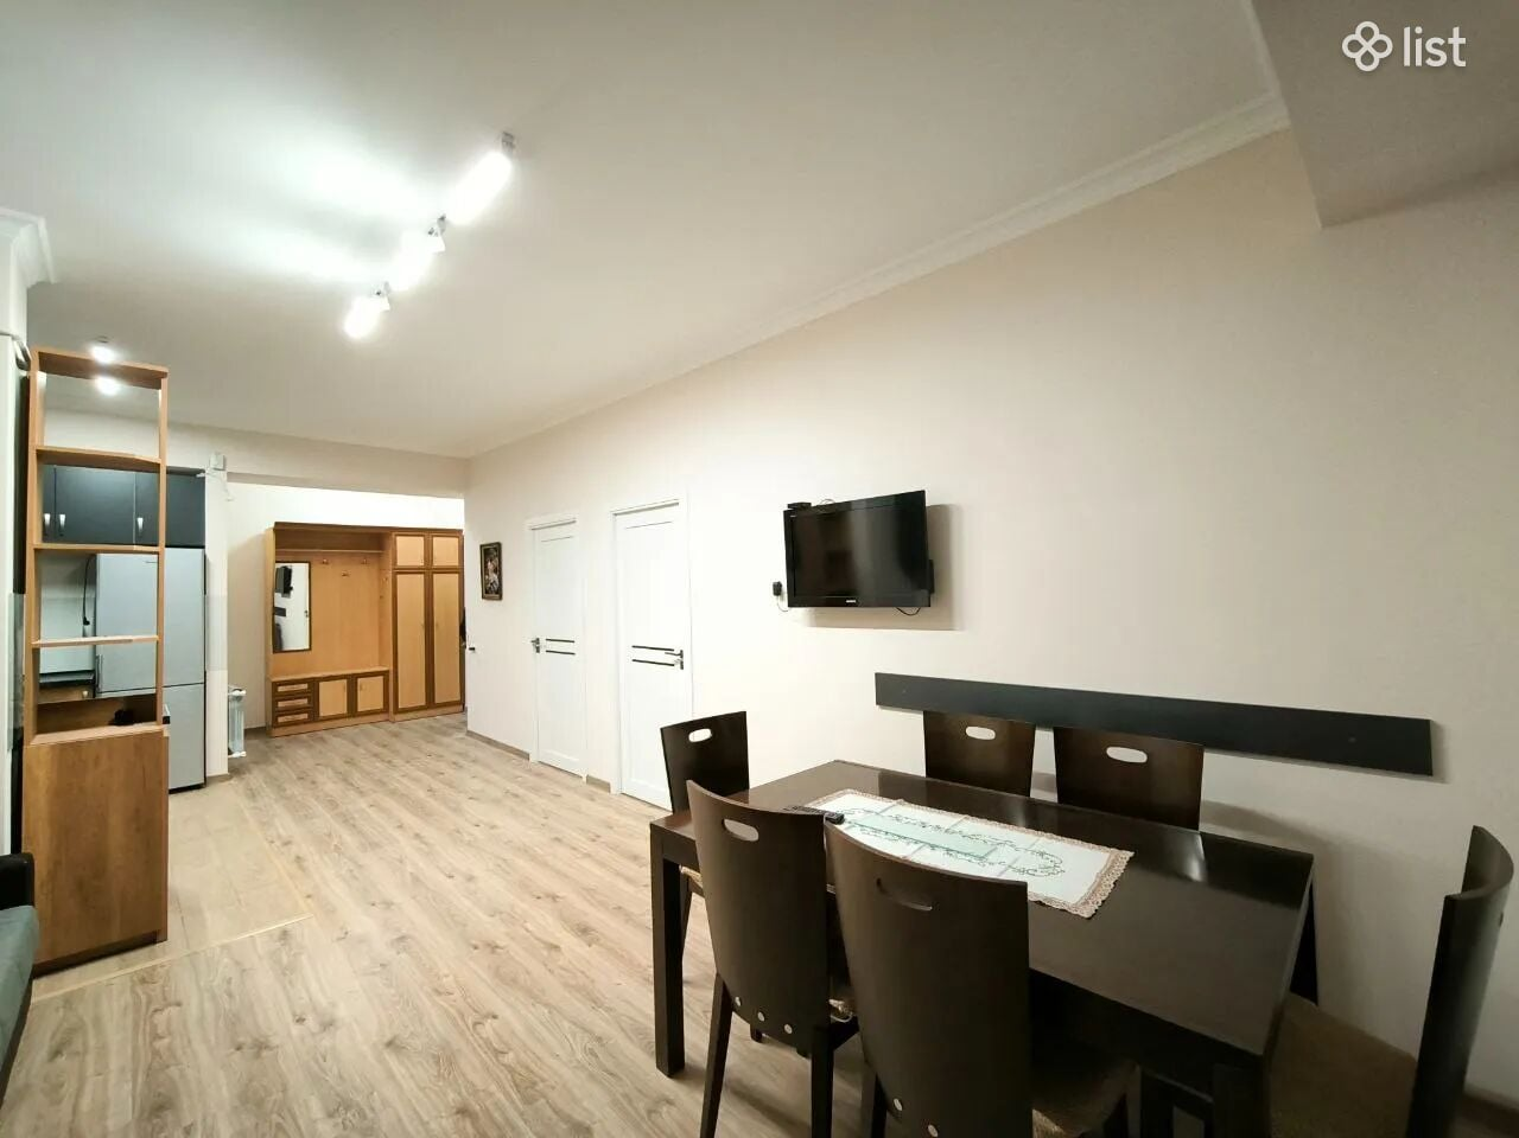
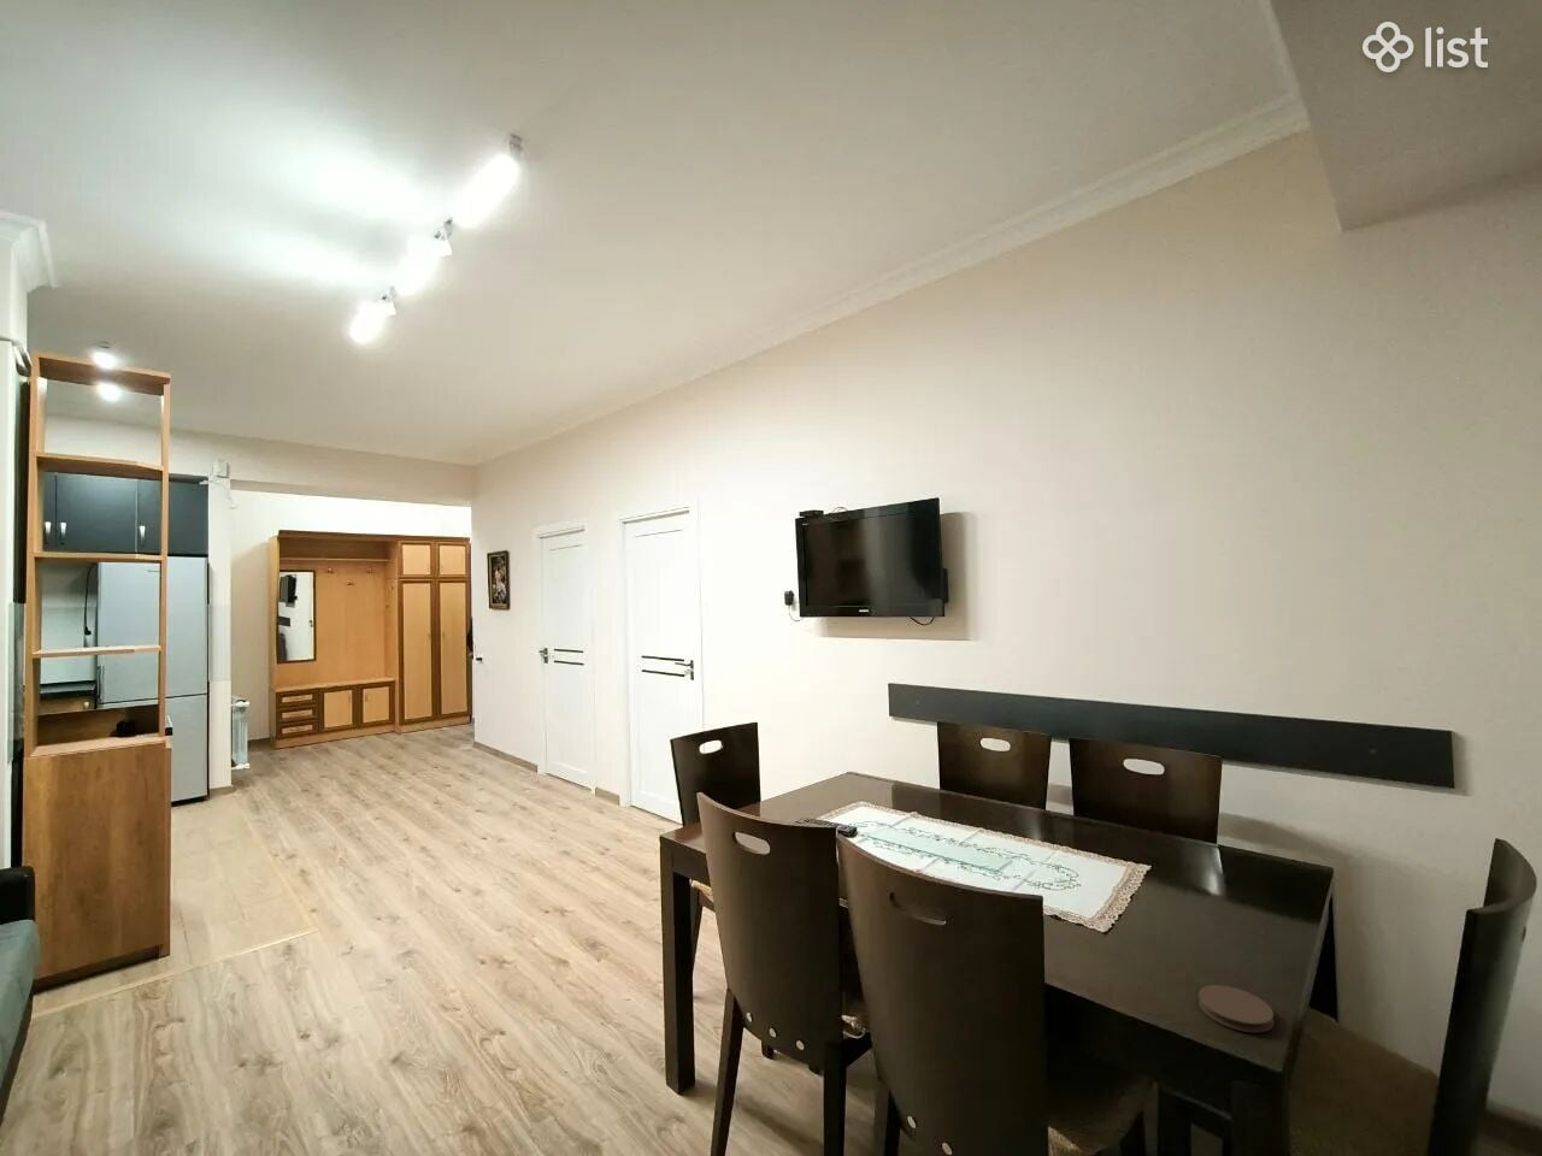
+ coaster (1235, 1007)
